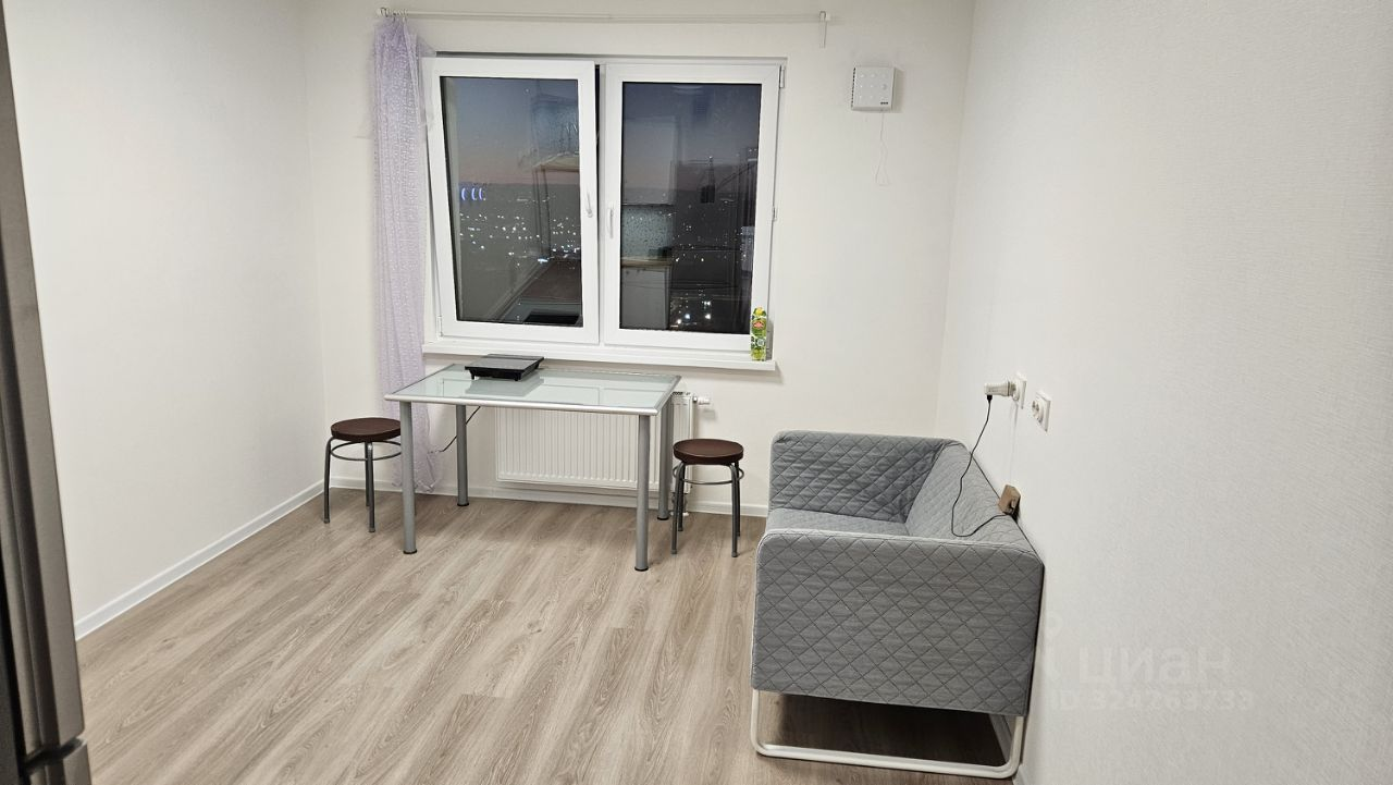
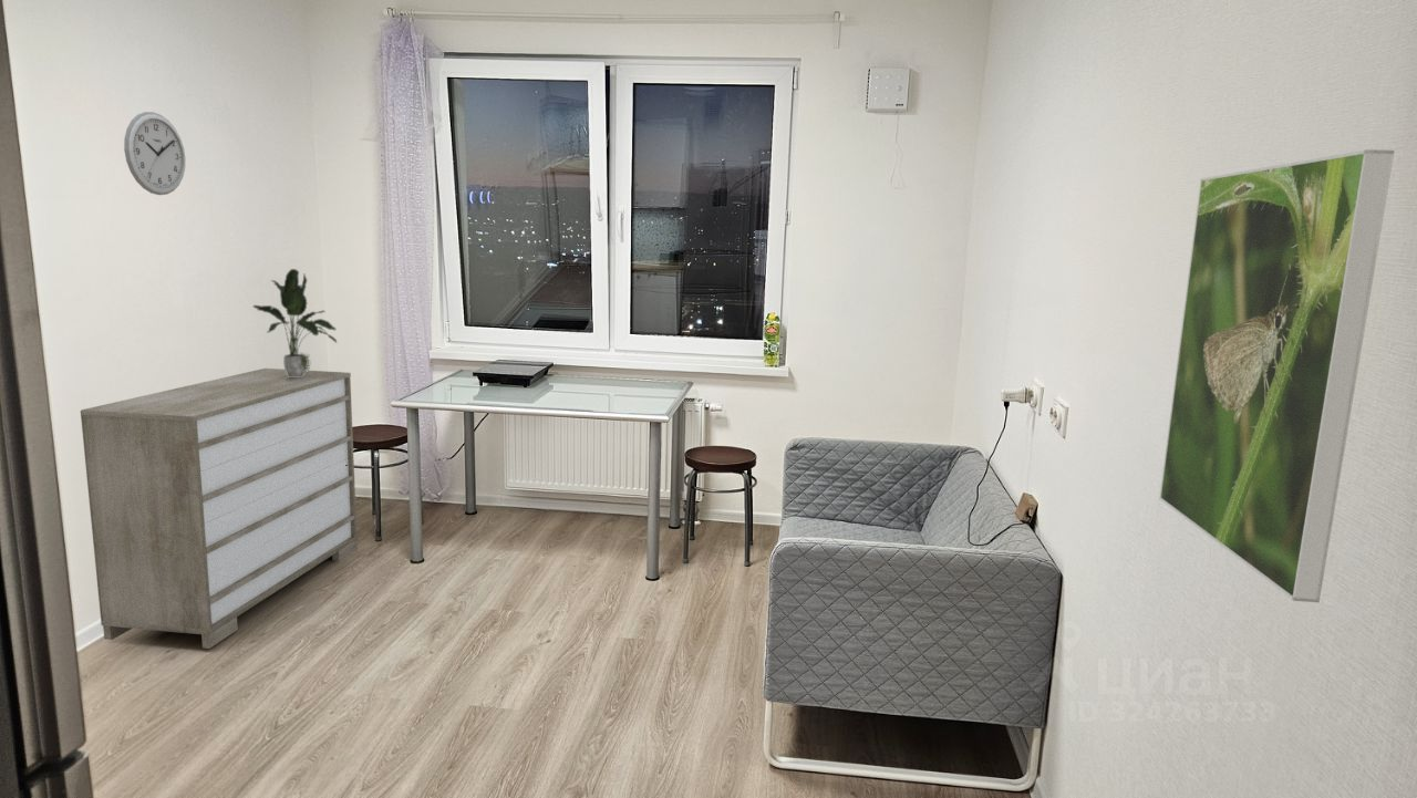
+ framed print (1251, 361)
+ dresser (240, 490)
+ potted plant (296, 322)
+ wall clock (157, 154)
